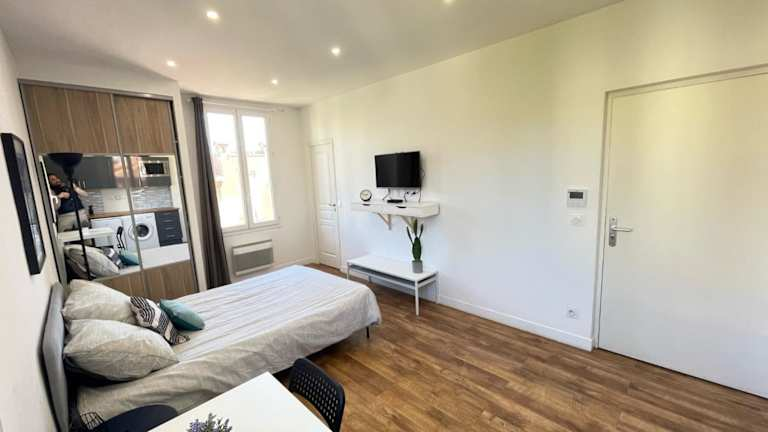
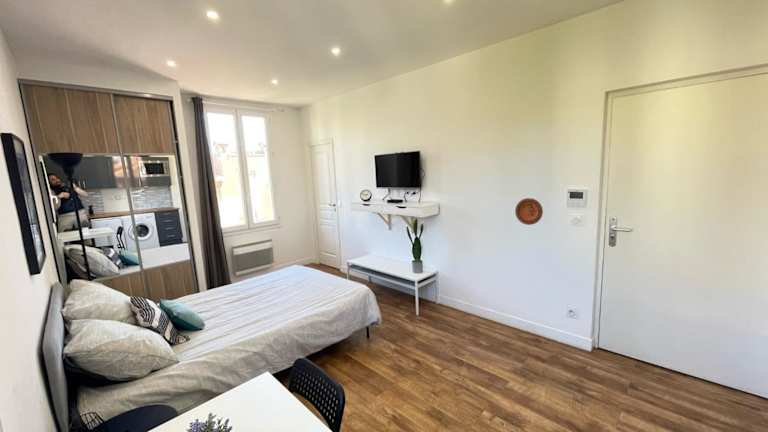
+ decorative plate (528, 211)
